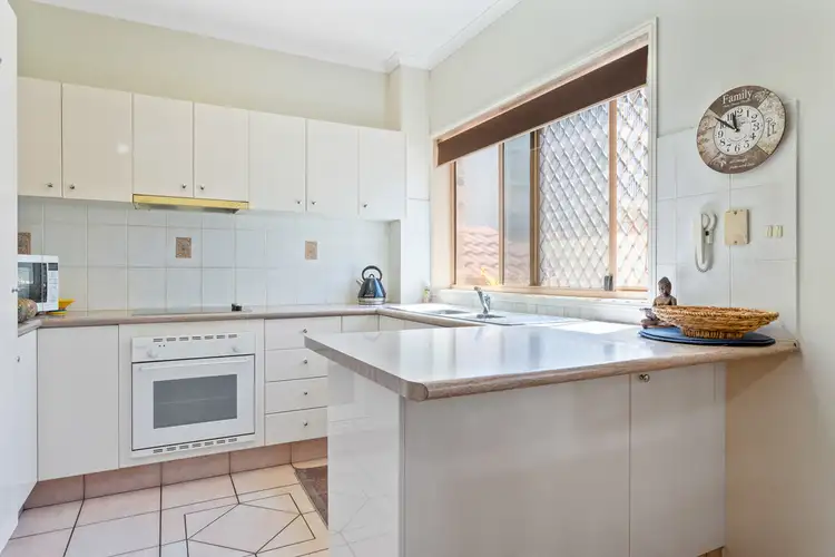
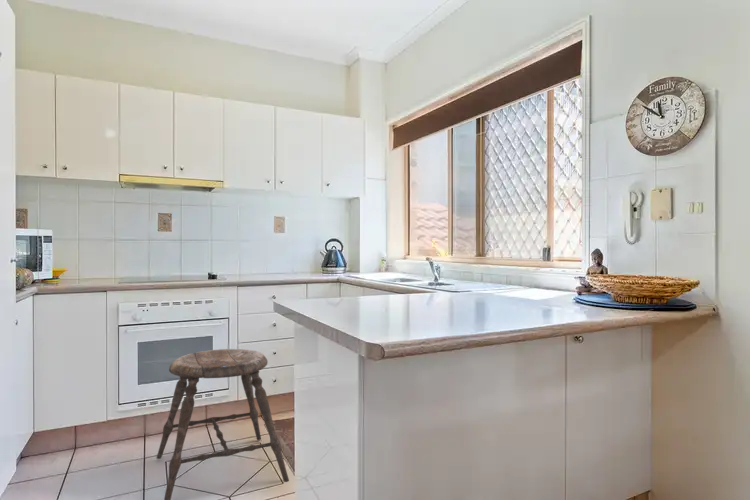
+ stool (219, 417)
